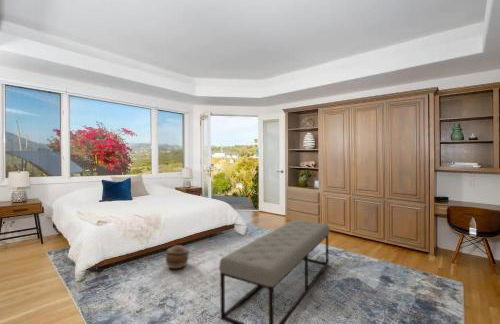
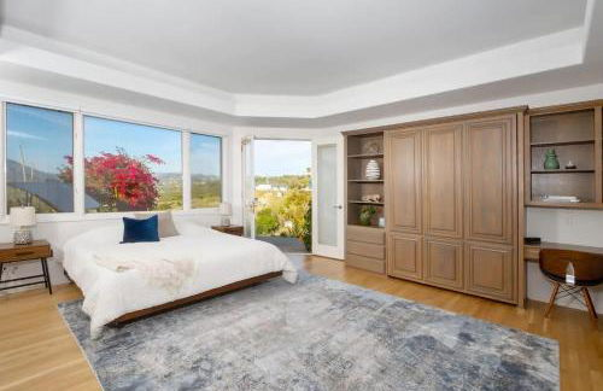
- basket (177, 256)
- bench (285, 261)
